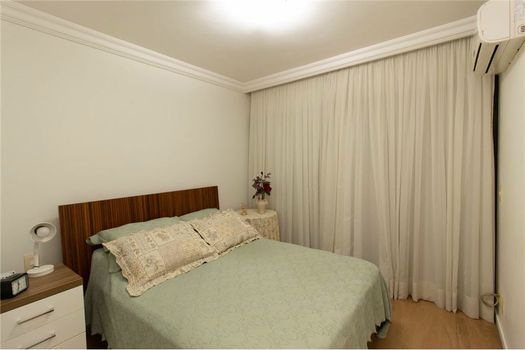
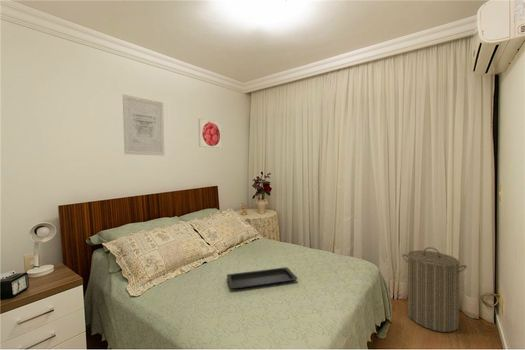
+ laundry hamper (432, 283)
+ wall art (144, 126)
+ serving tray (261, 278)
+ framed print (210, 134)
